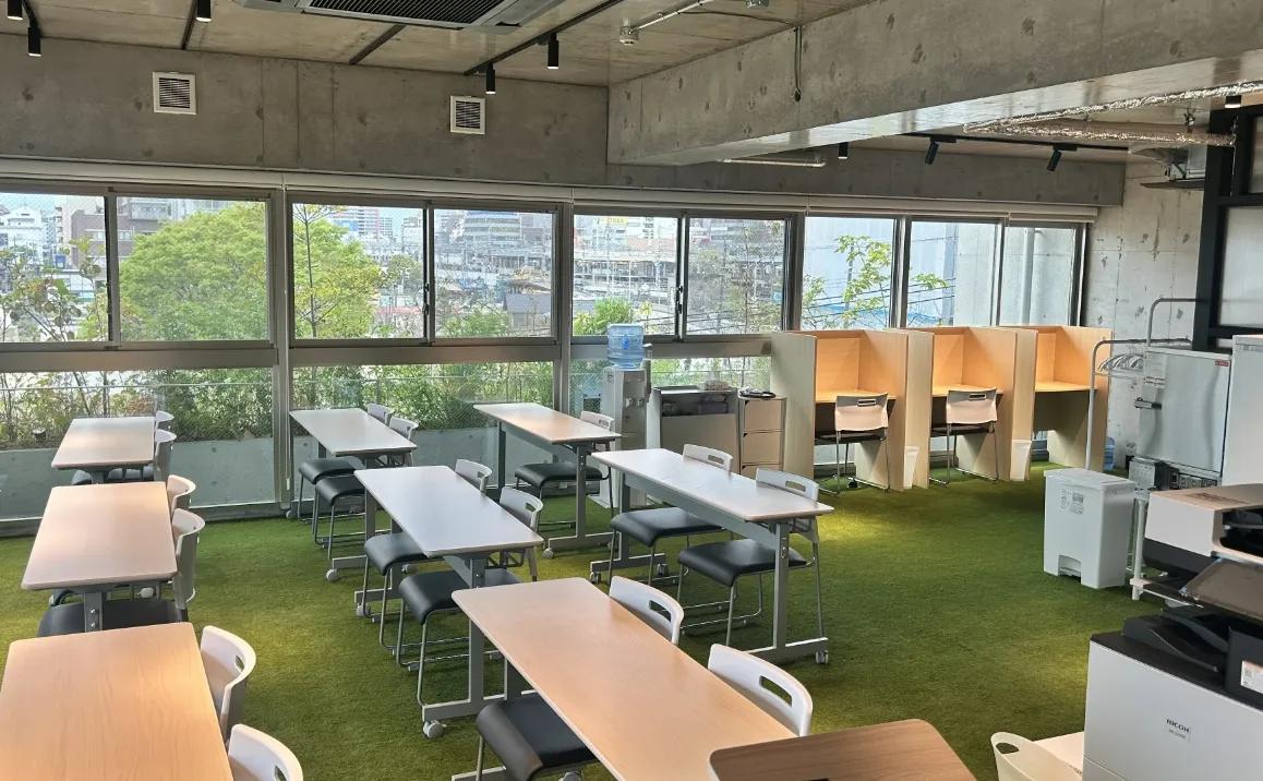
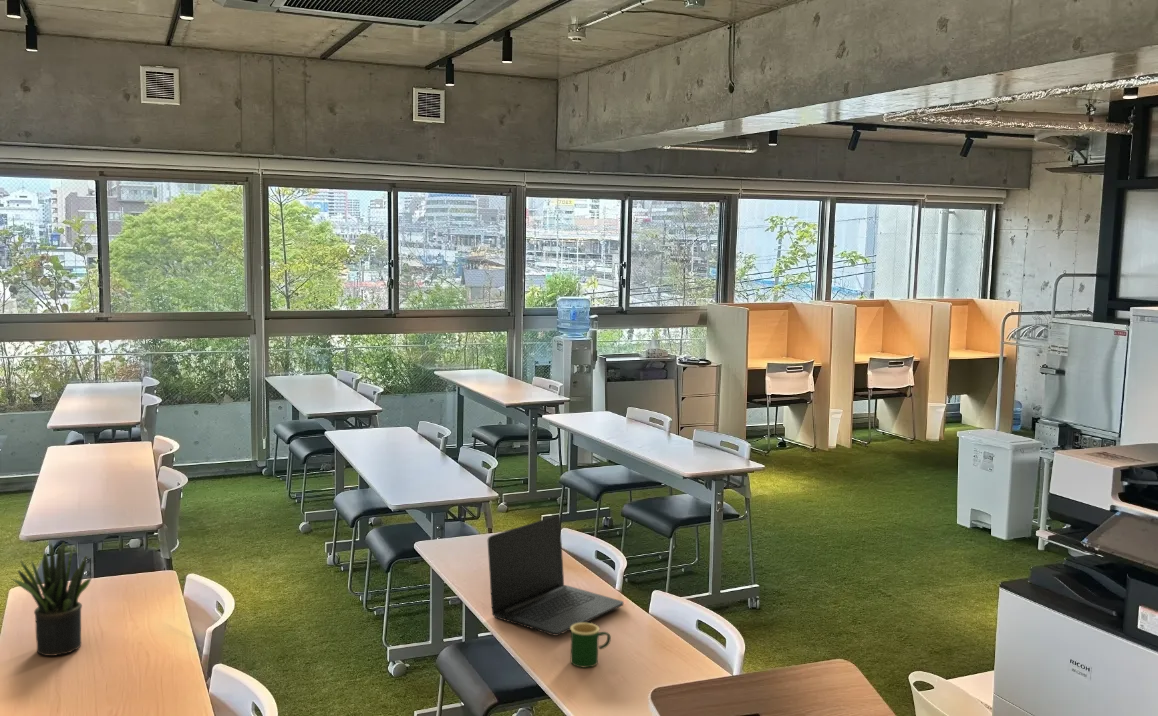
+ potted plant (51, 597)
+ mug (590, 644)
+ laptop (557, 572)
